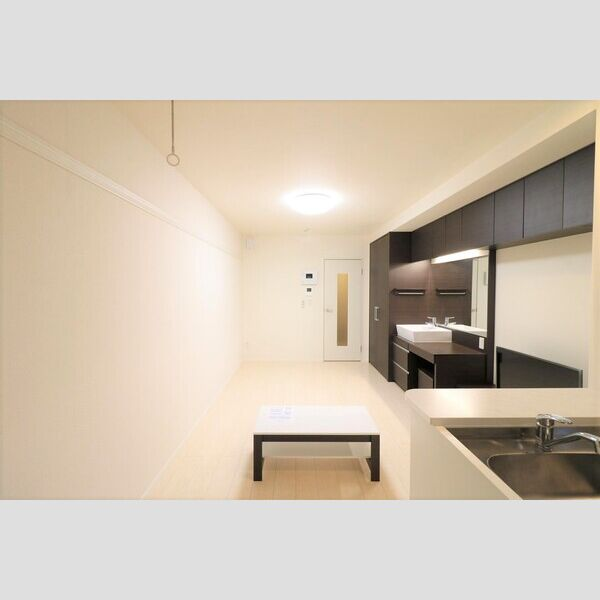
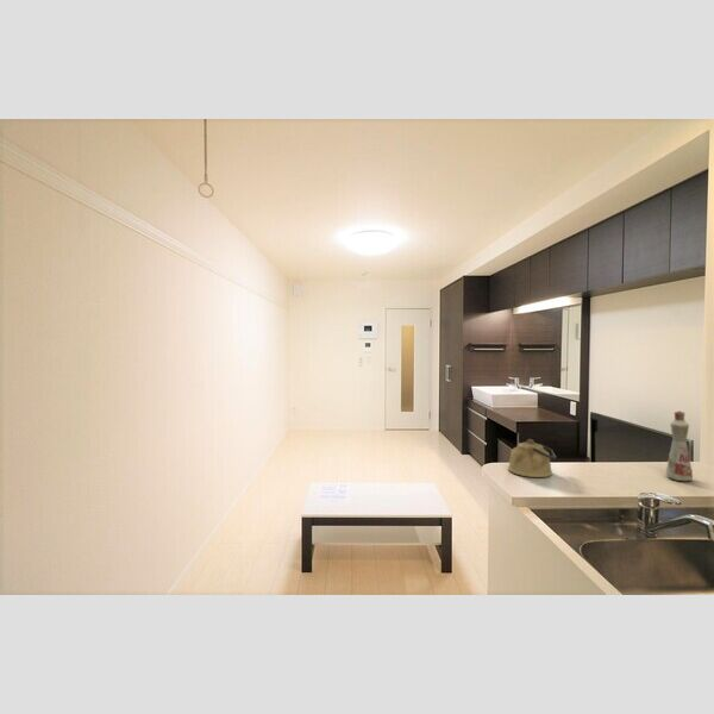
+ bottle (679, 444)
+ kettle (530, 453)
